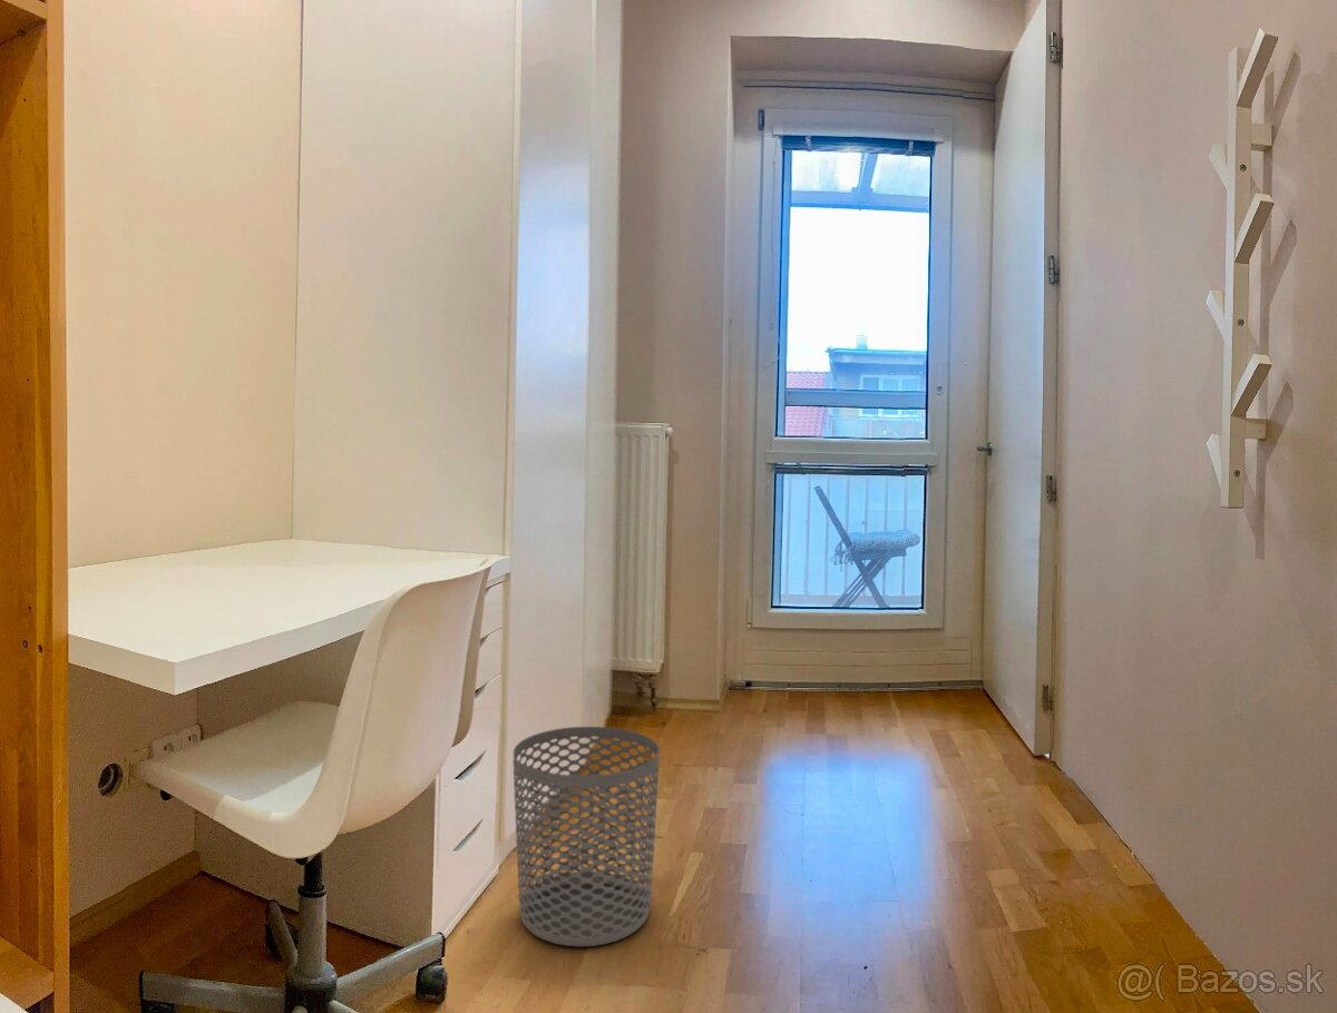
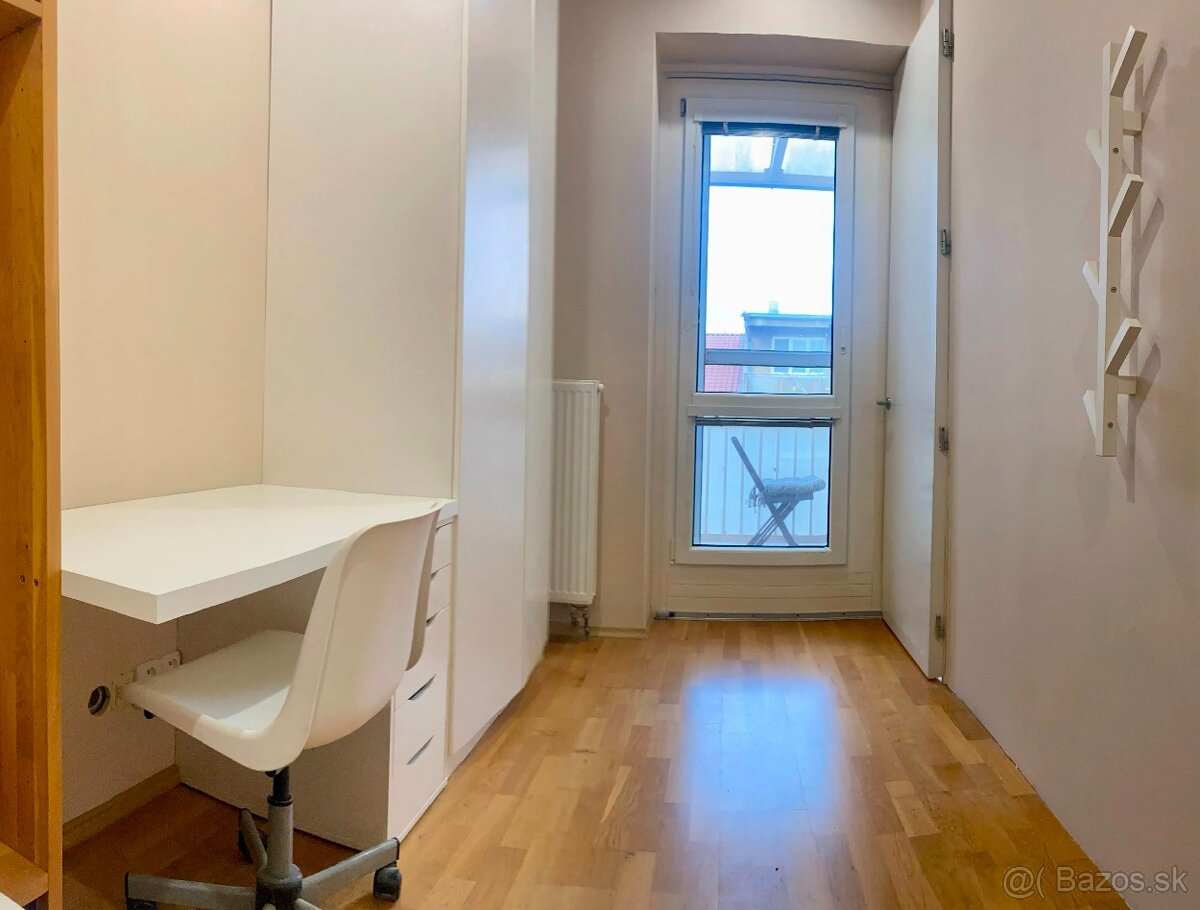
- waste bin (586, 832)
